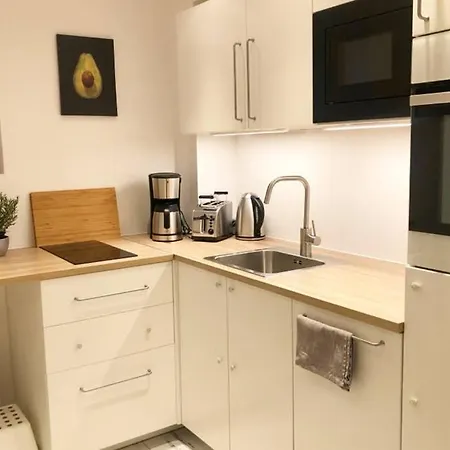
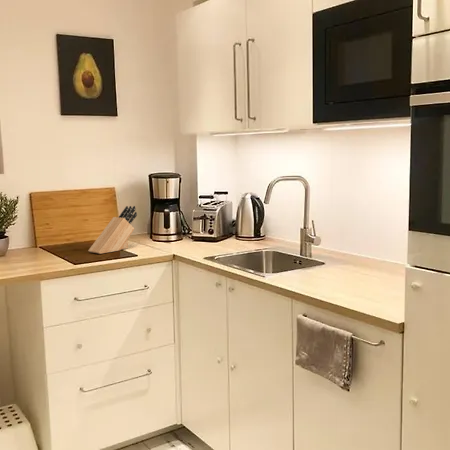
+ knife block (114, 228)
